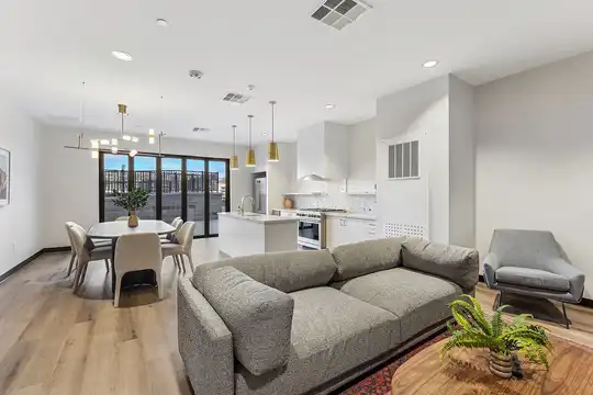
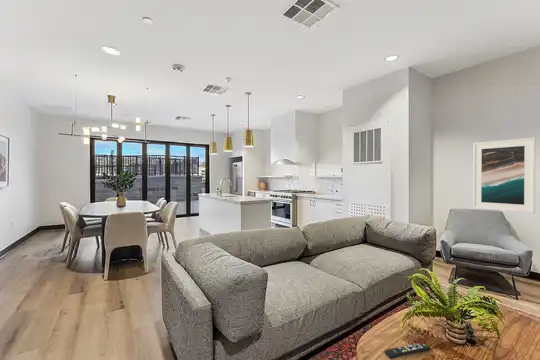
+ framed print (501, 175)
+ remote control (407, 350)
